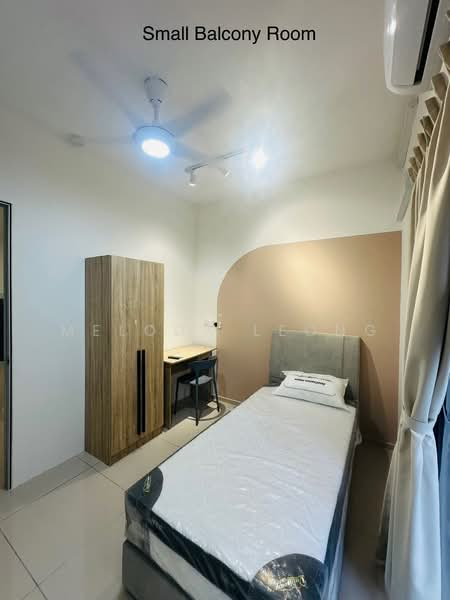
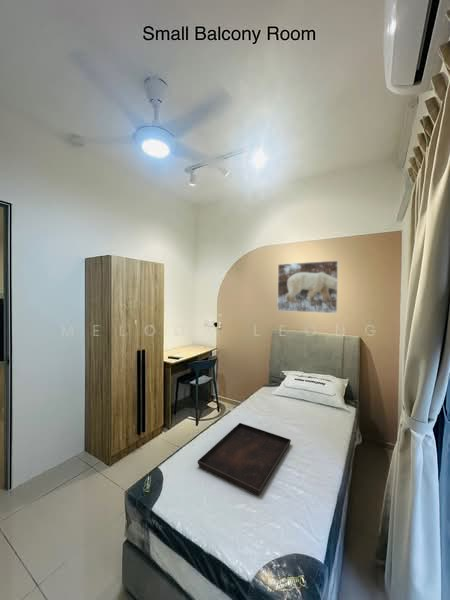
+ serving tray (247, 452)
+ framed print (305, 287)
